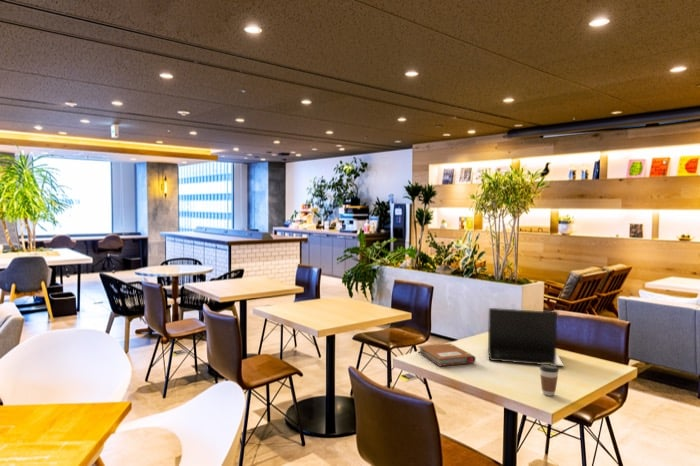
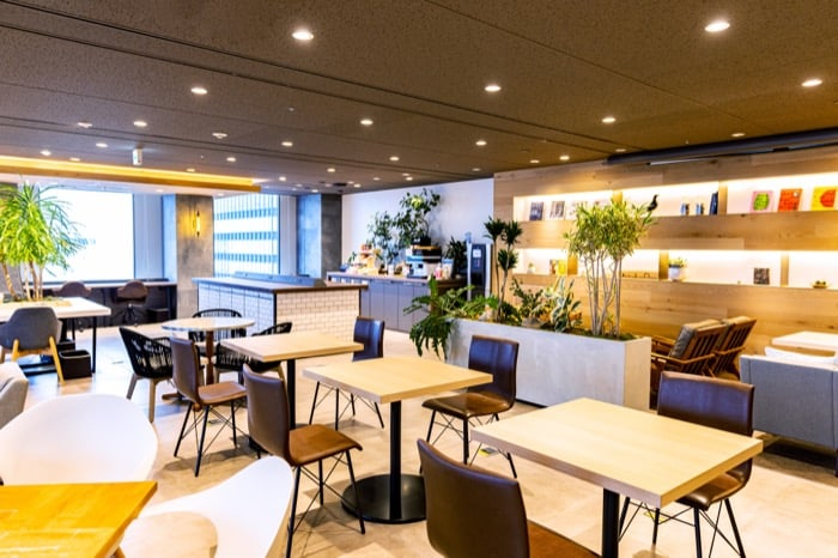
- laptop (523, 335)
- coffee cup (548, 379)
- notebook (446, 354)
